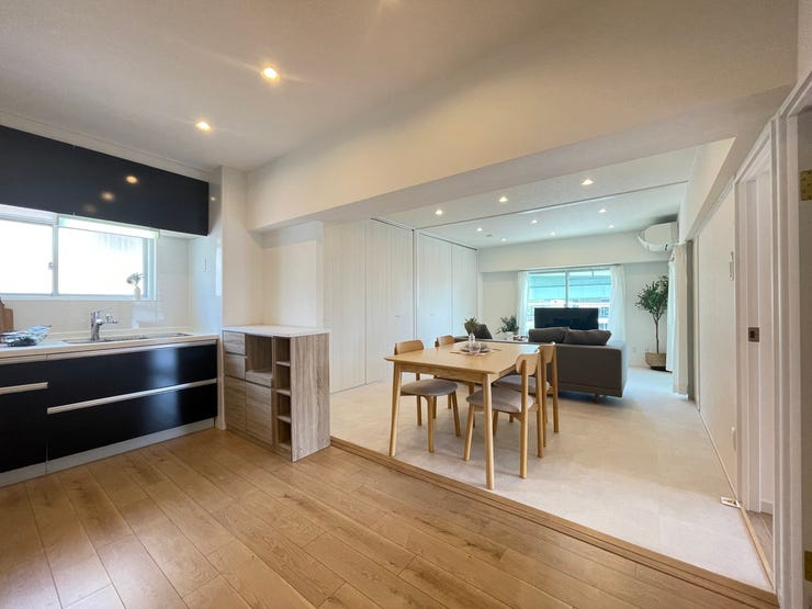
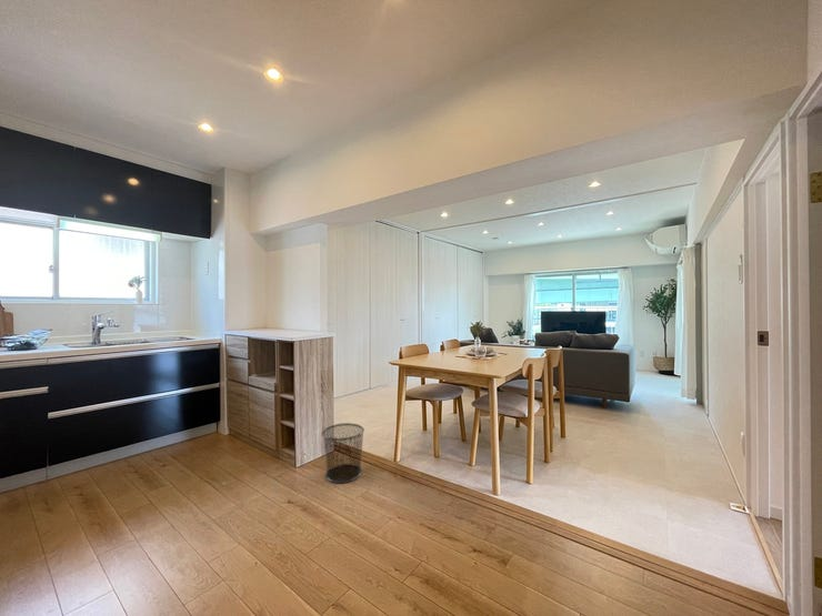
+ waste bin (343, 452)
